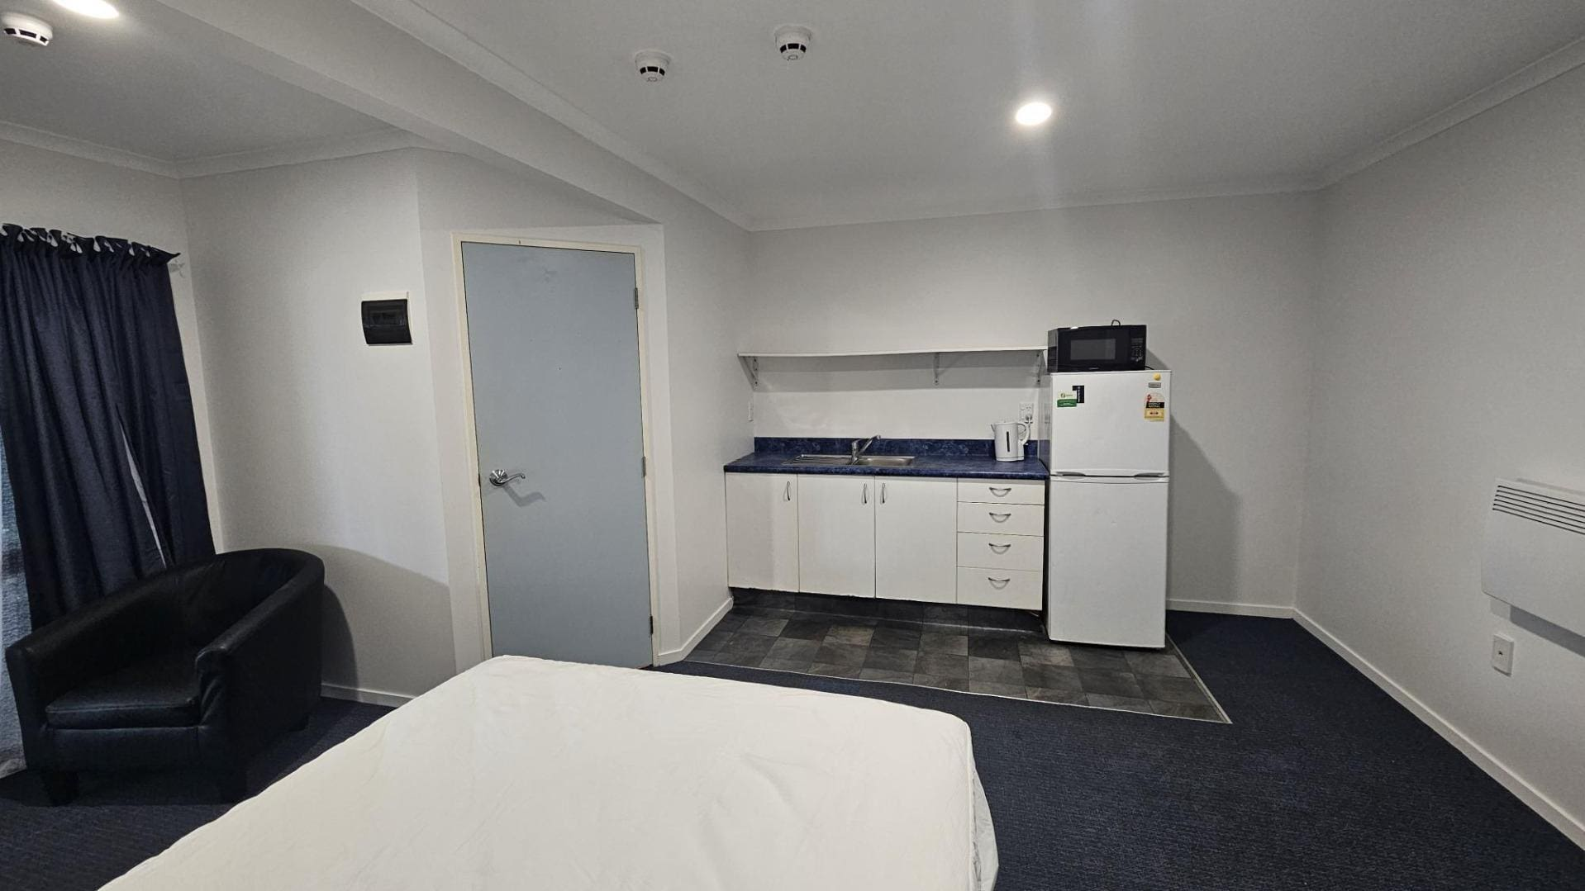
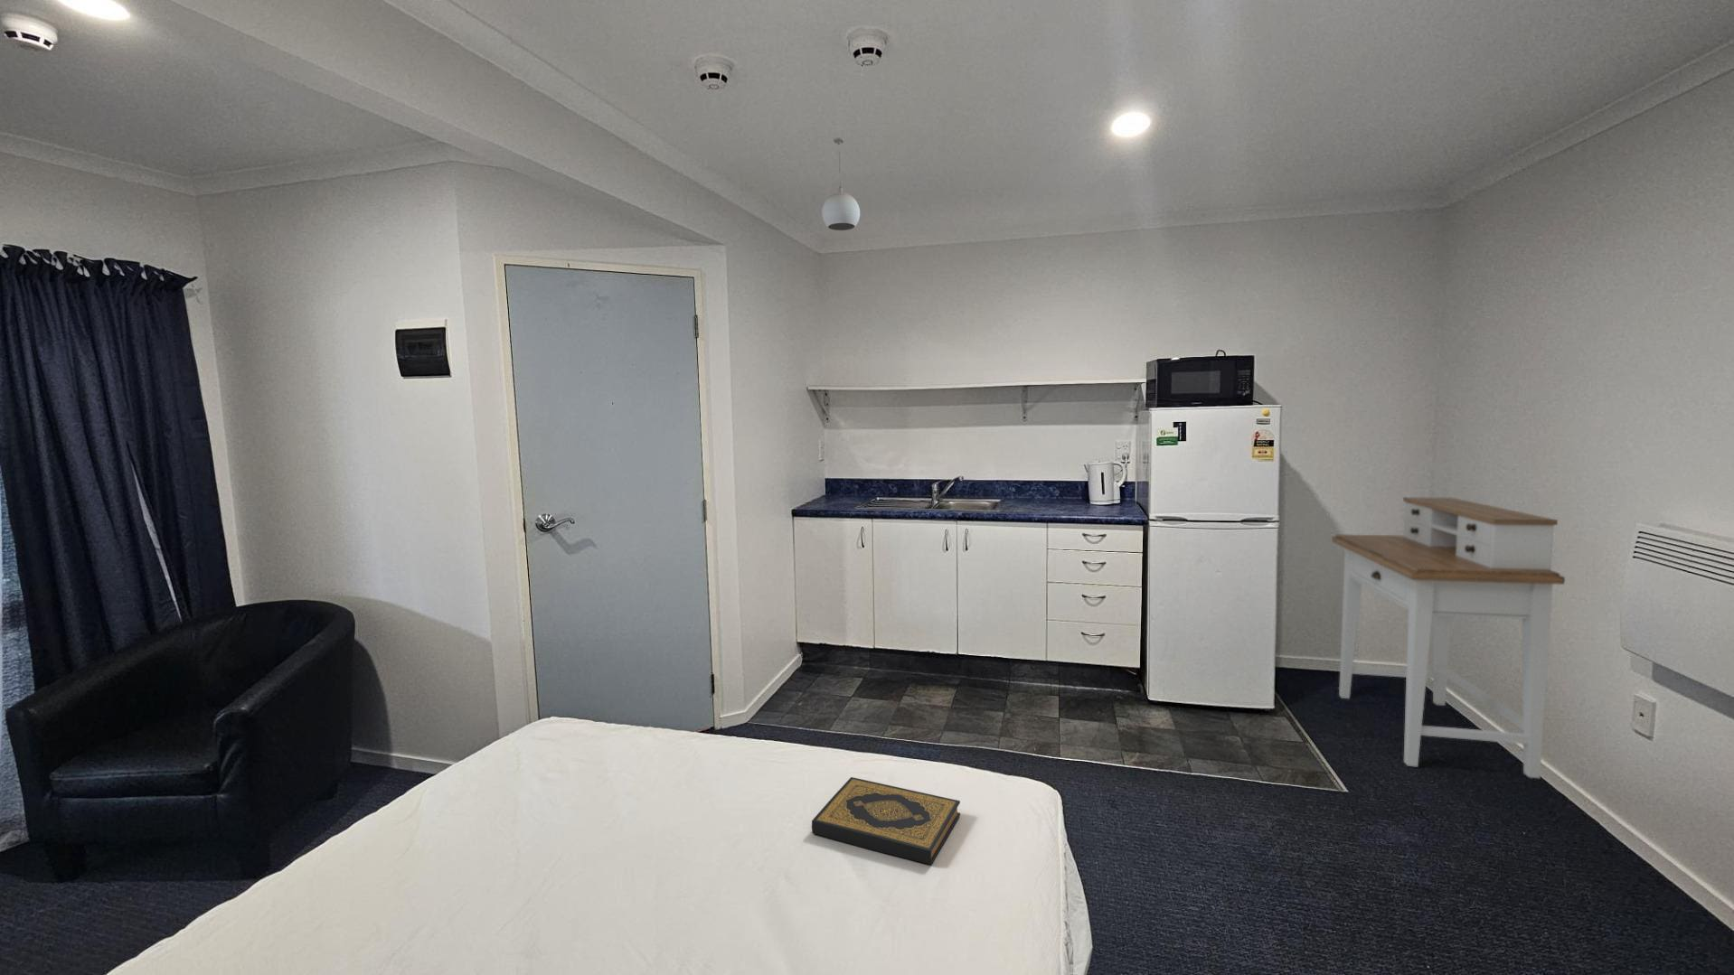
+ desk (1427, 620)
+ hardback book (887, 817)
+ pendant light (840, 182)
